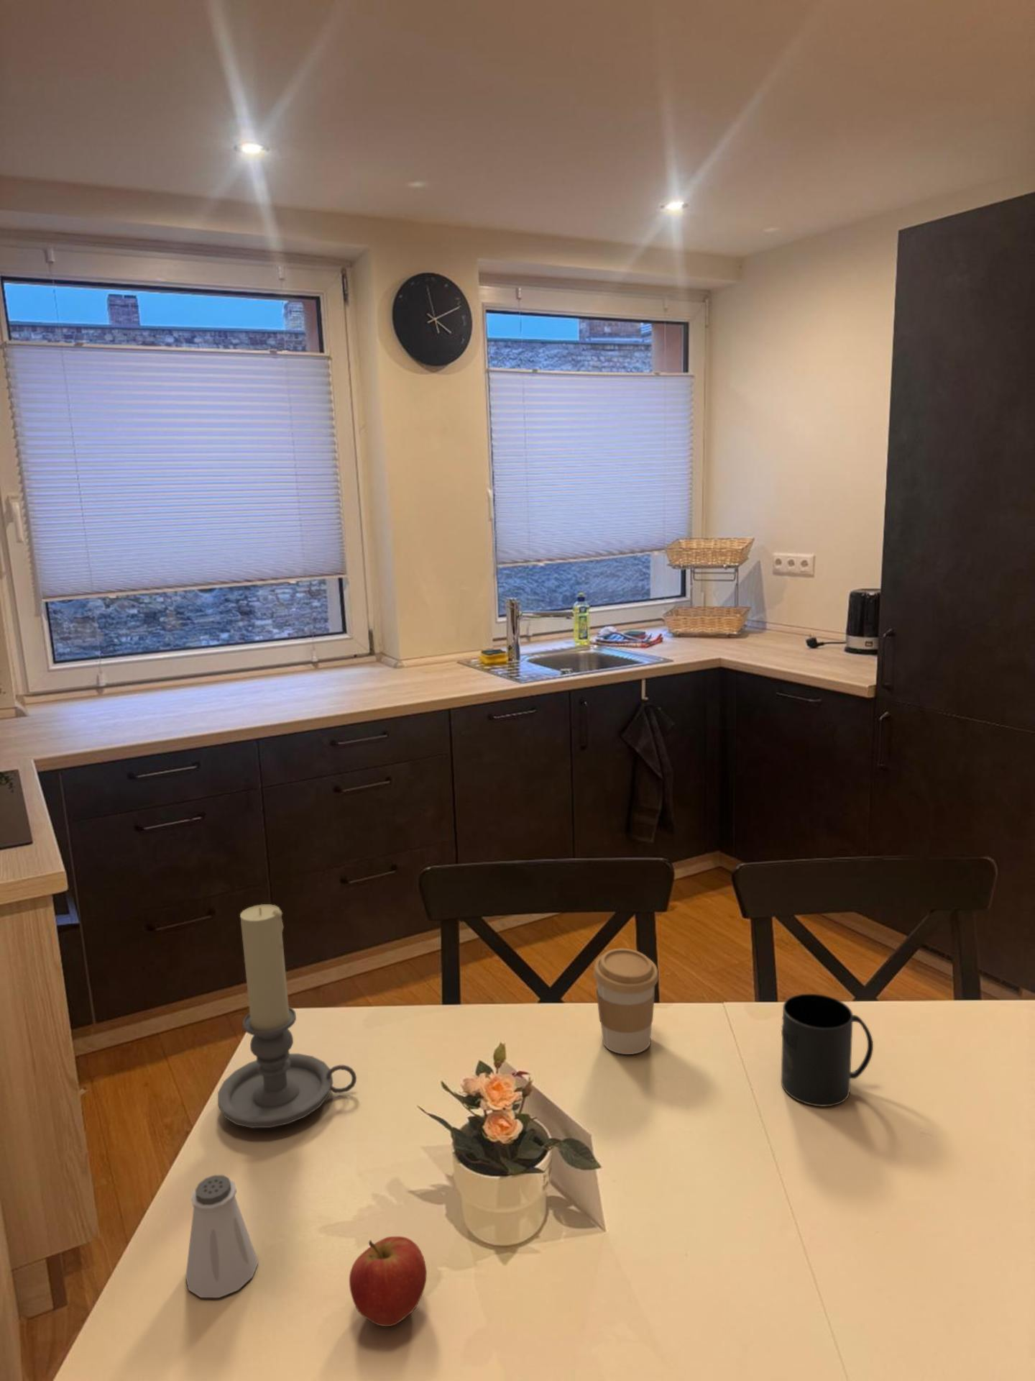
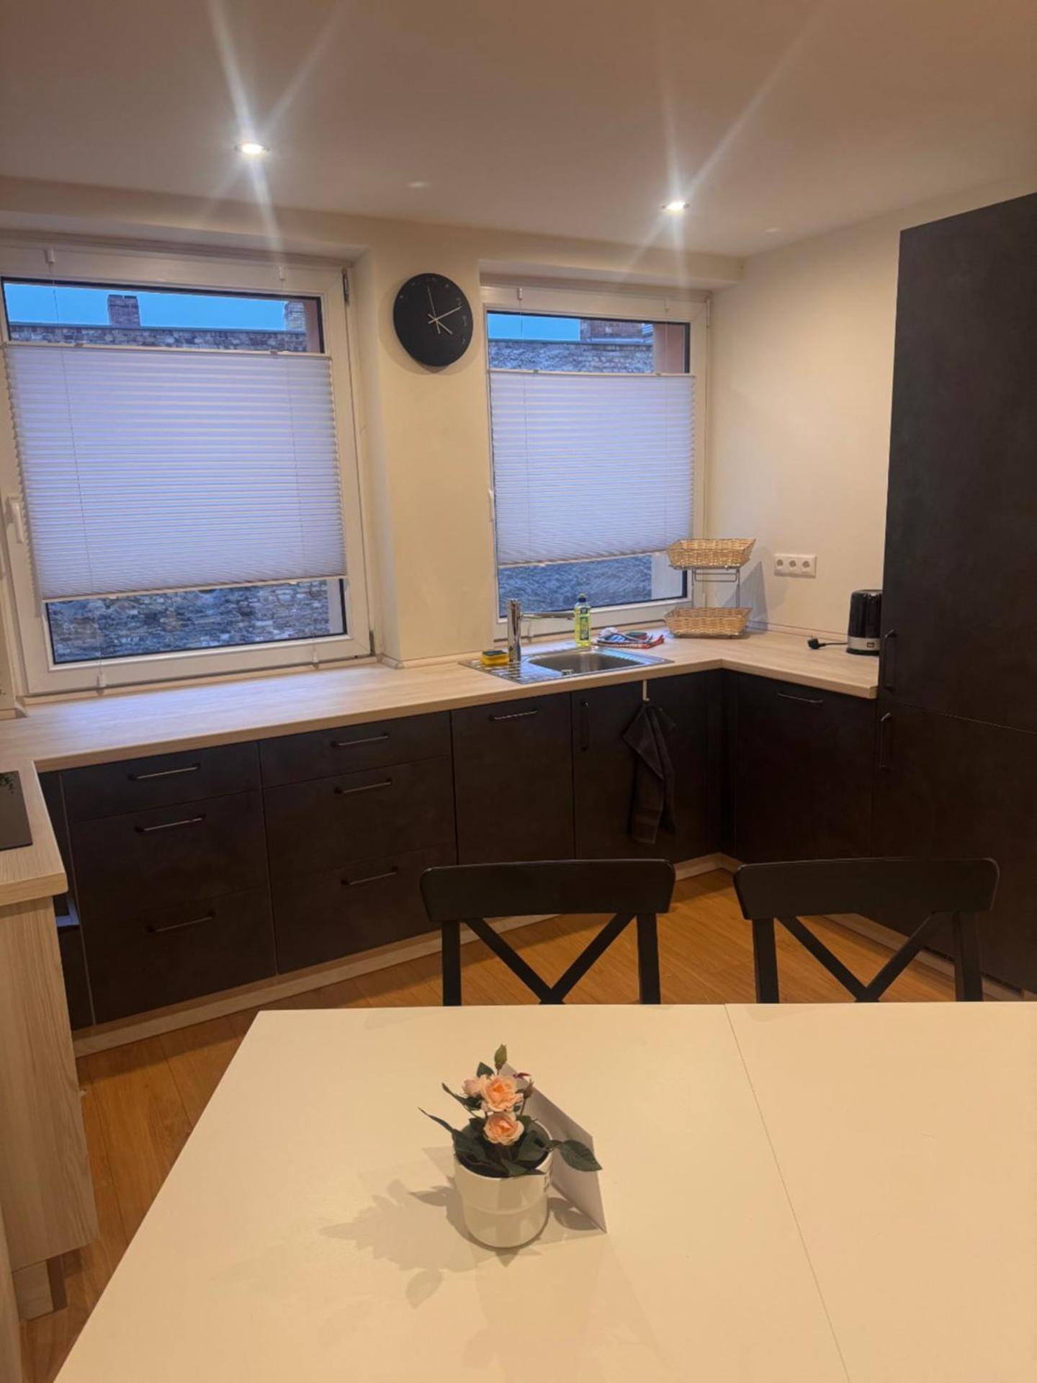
- coffee cup (625, 999)
- apple (388, 1278)
- saltshaker (217, 1228)
- mug (827, 1048)
- candle holder (280, 1006)
